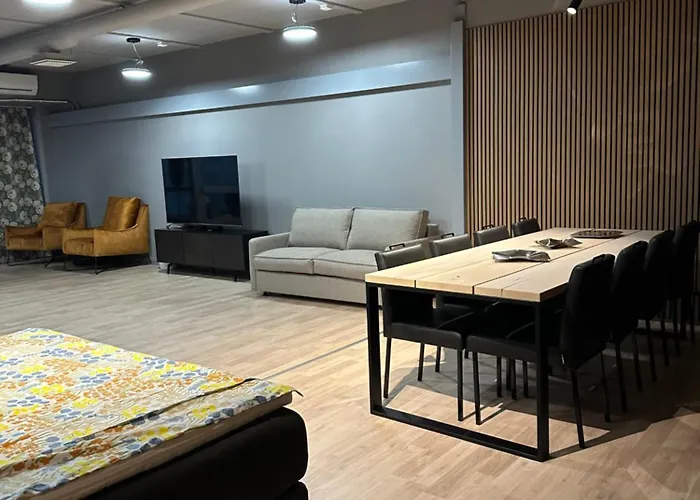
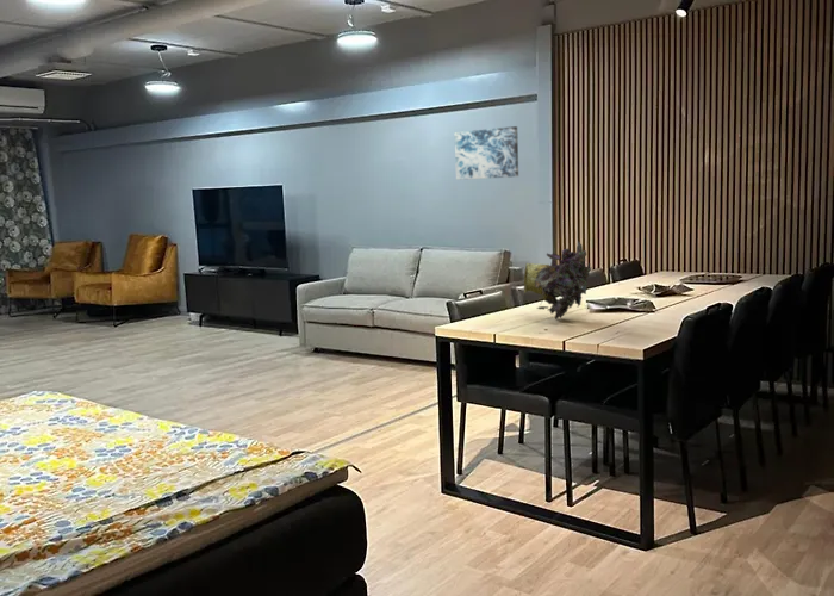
+ wall art (485, 154)
+ plant (556, 281)
